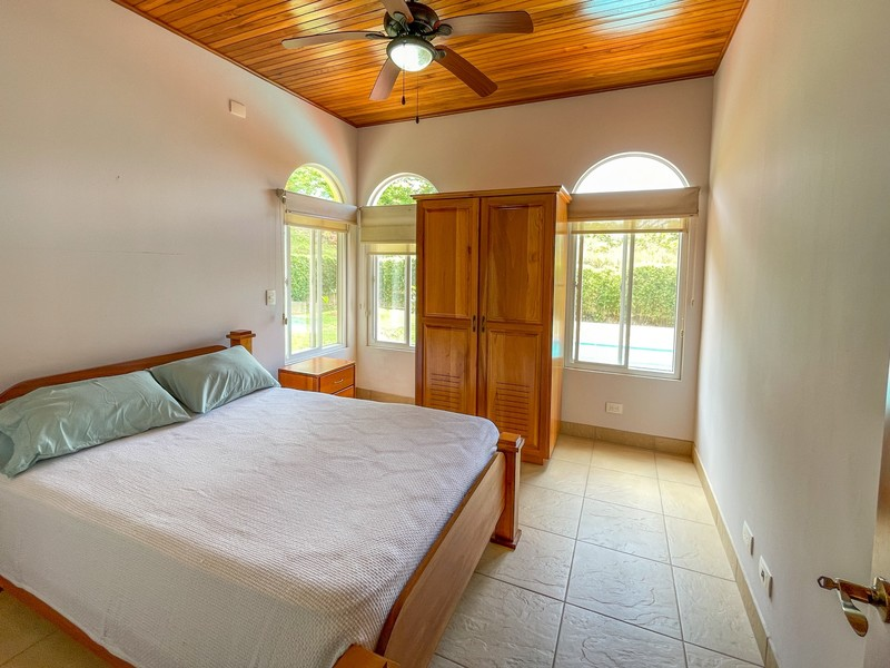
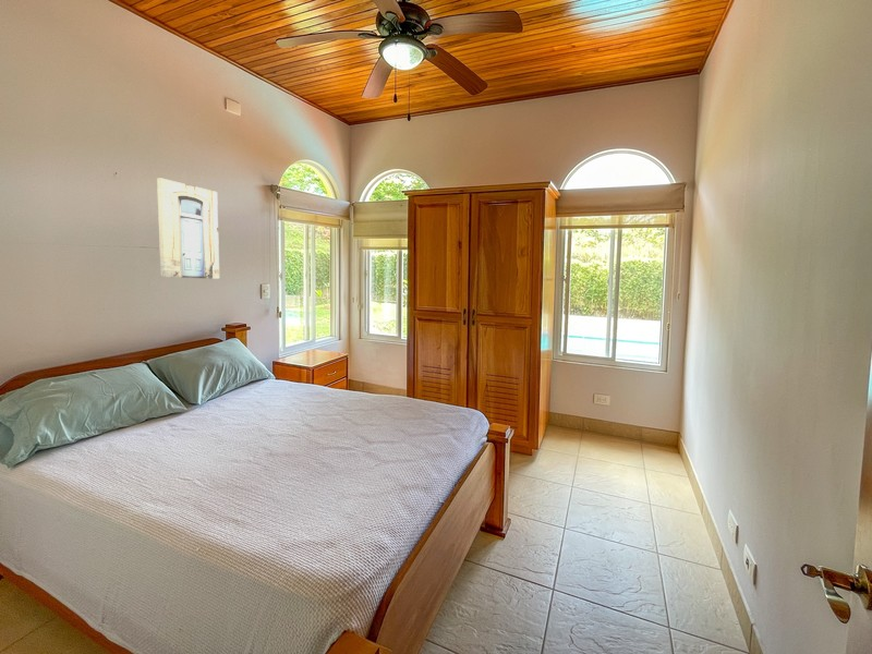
+ wall art (190, 232)
